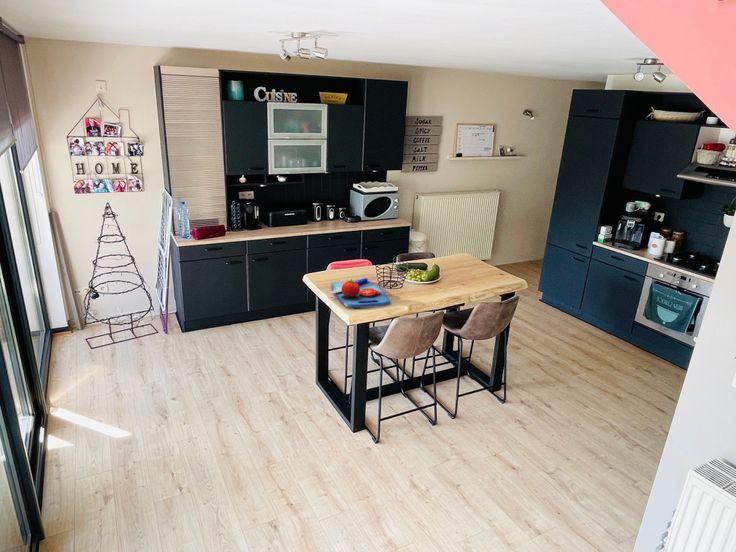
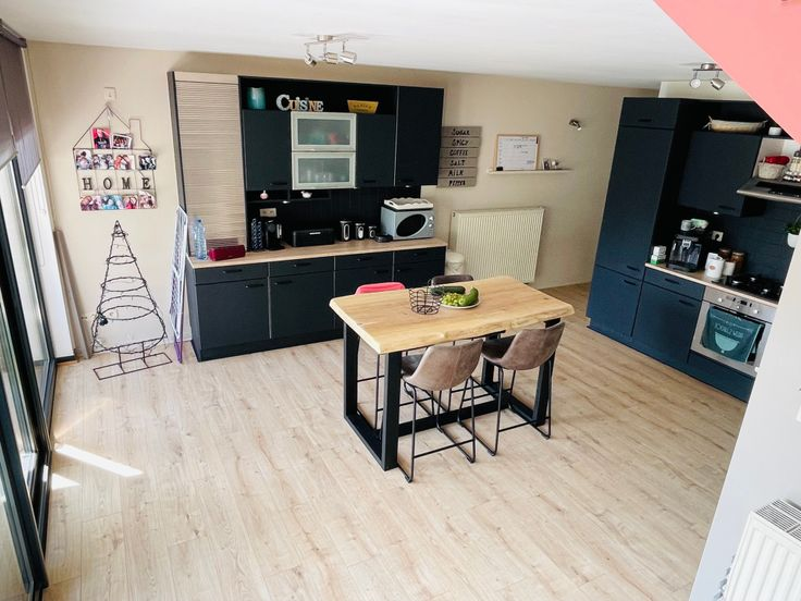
- chopping board (355, 284)
